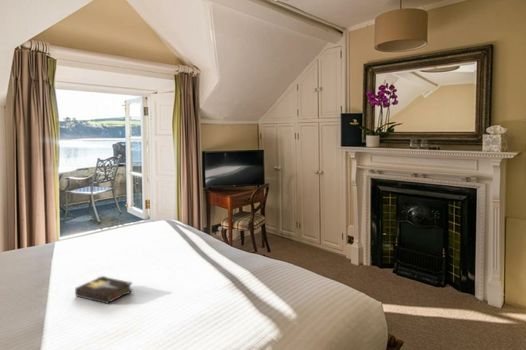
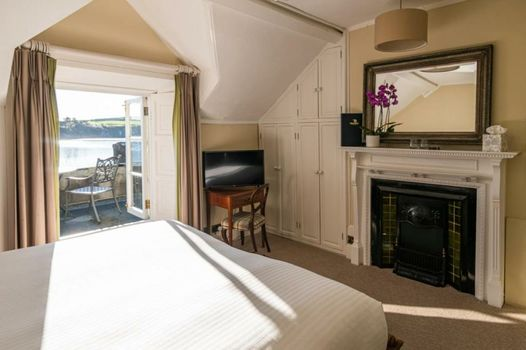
- hardback book (104, 288)
